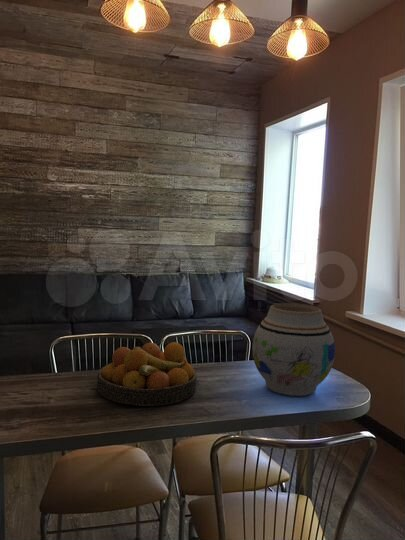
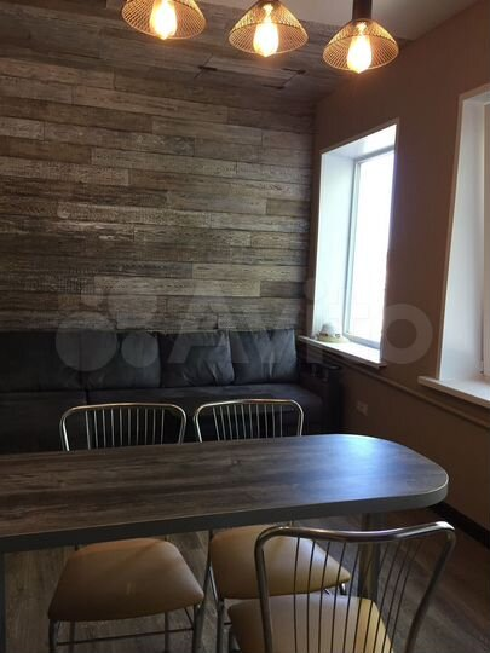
- vase (293, 348)
- fruit bowl (148, 366)
